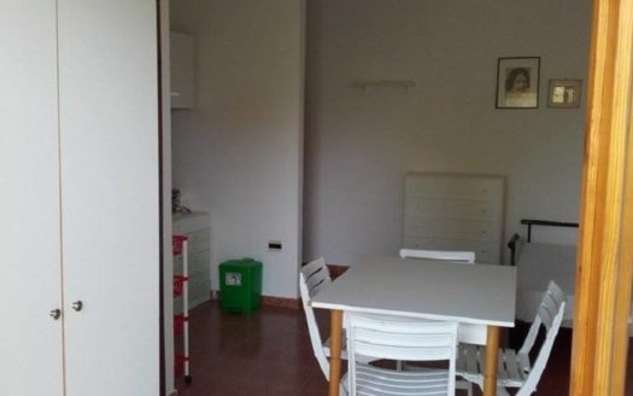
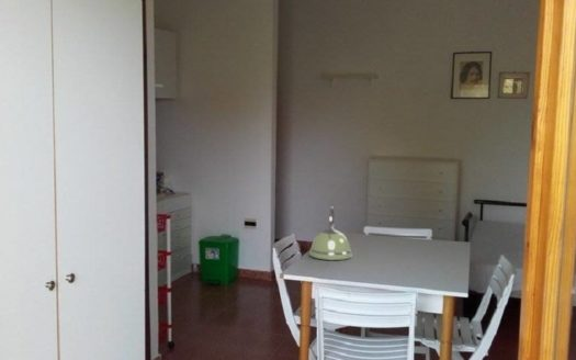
+ kettle (331, 230)
